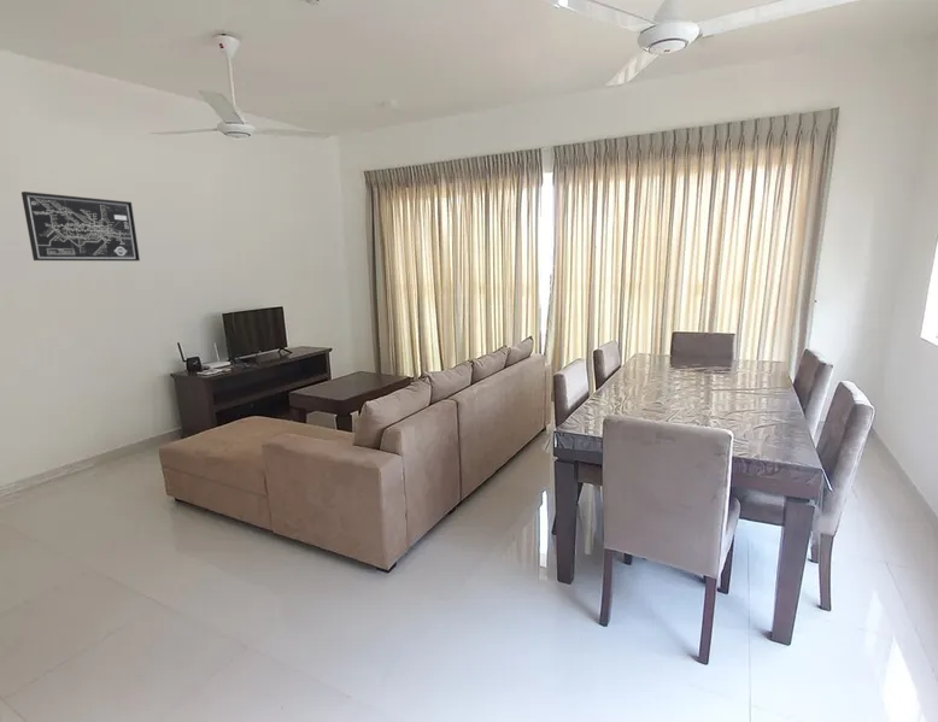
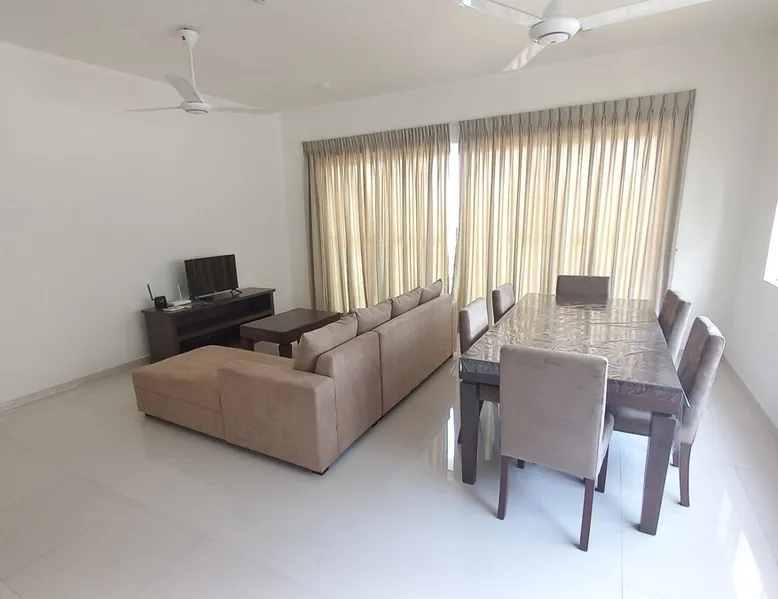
- wall art (86, 229)
